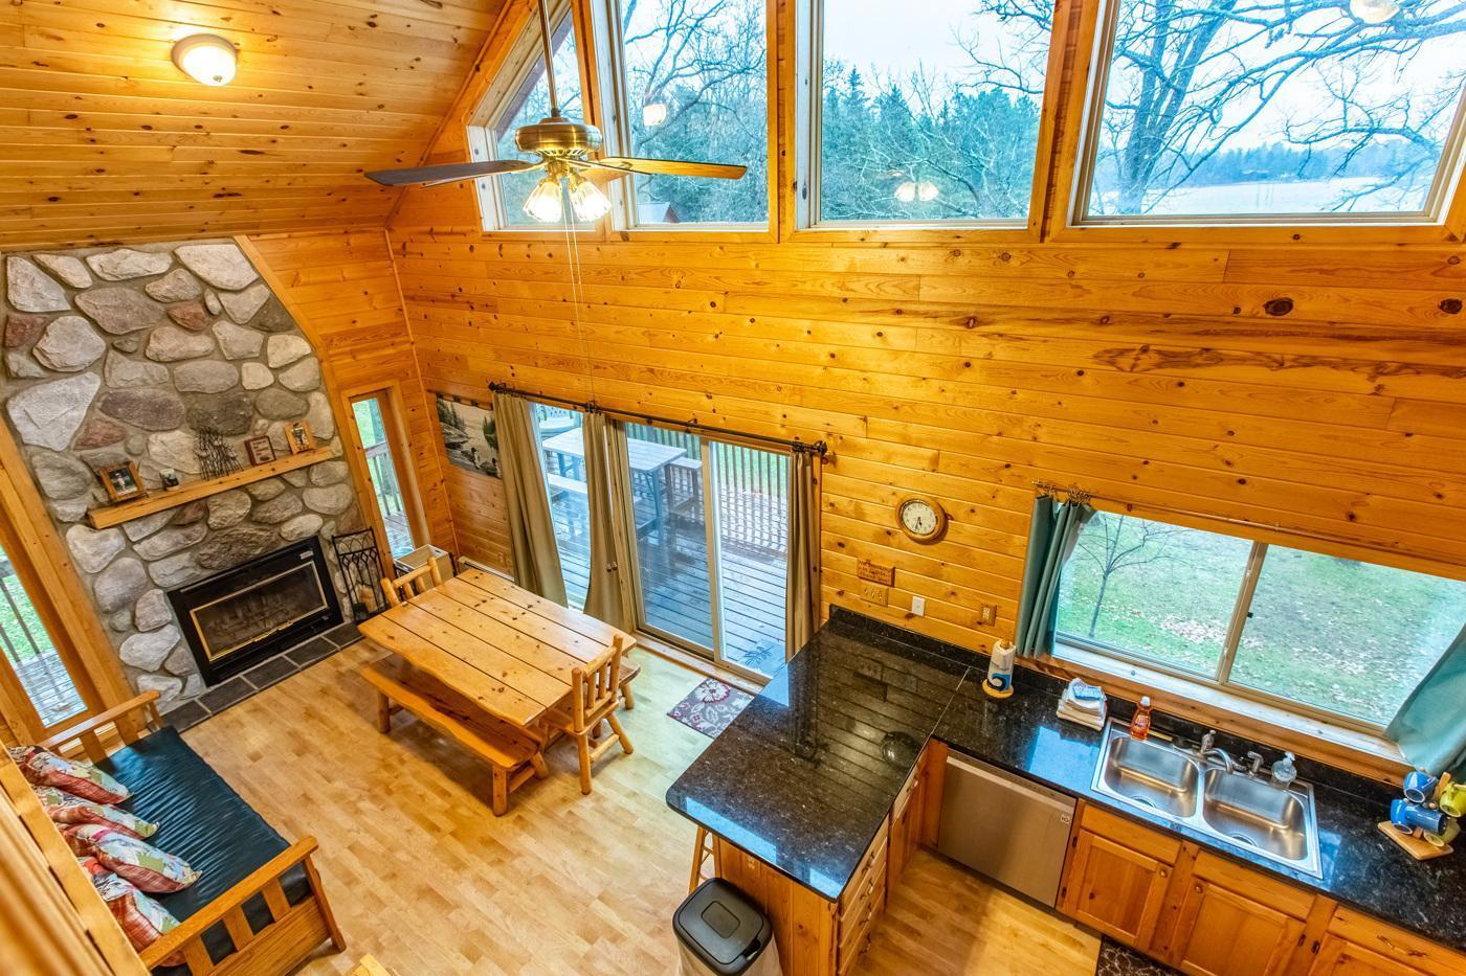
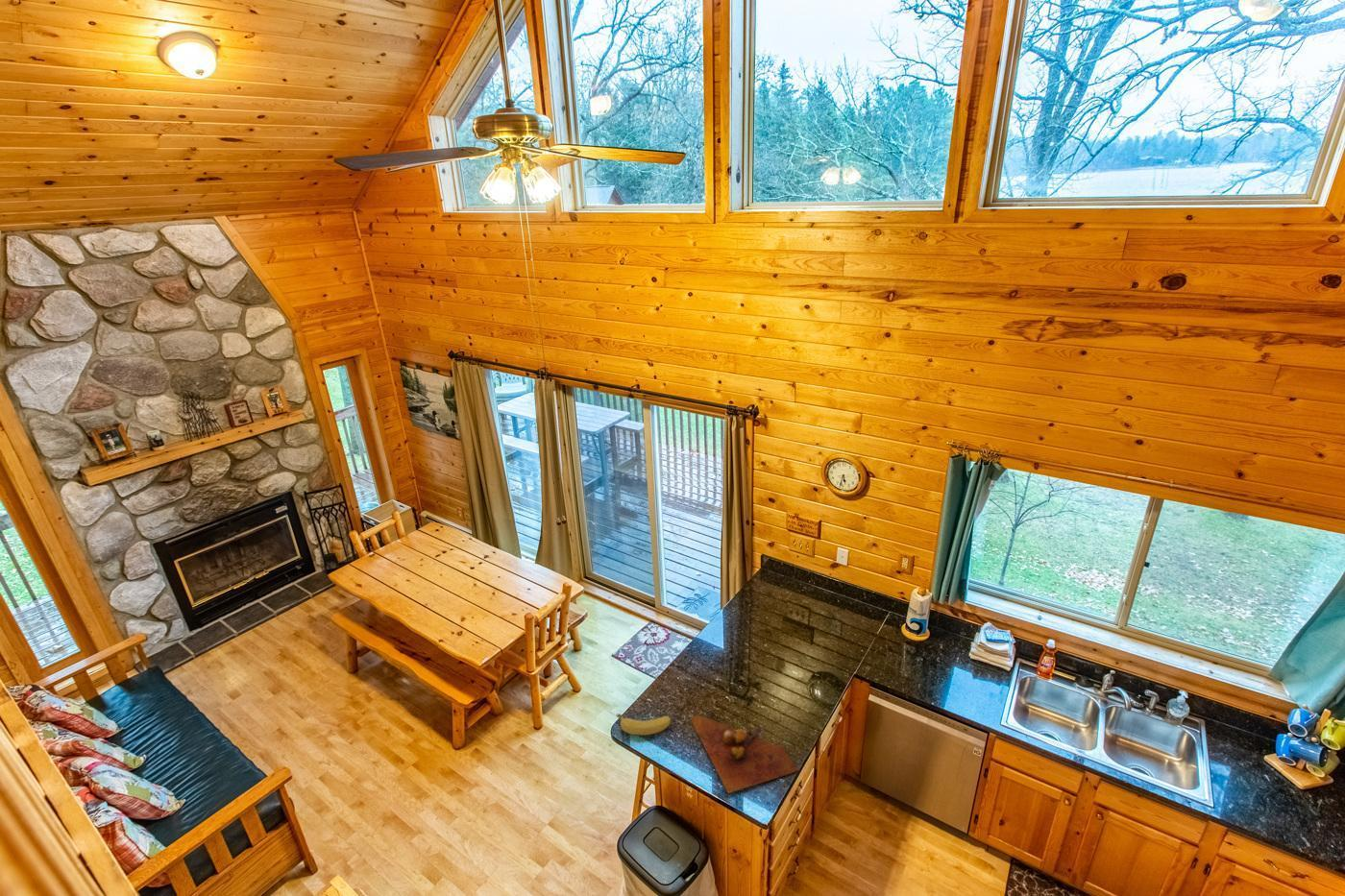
+ cutting board (741, 738)
+ banana (644, 721)
